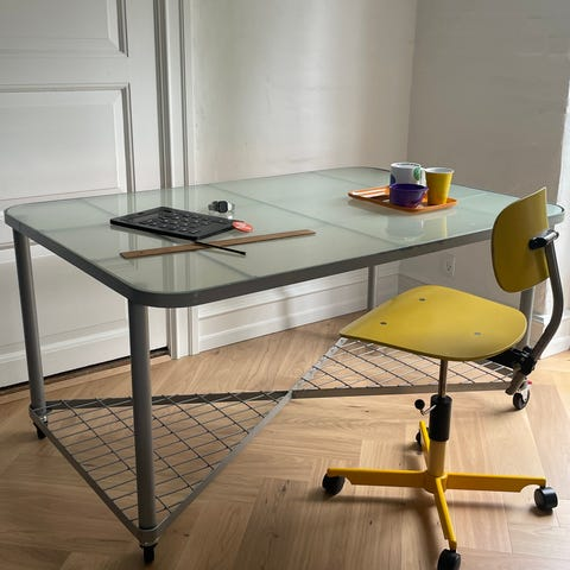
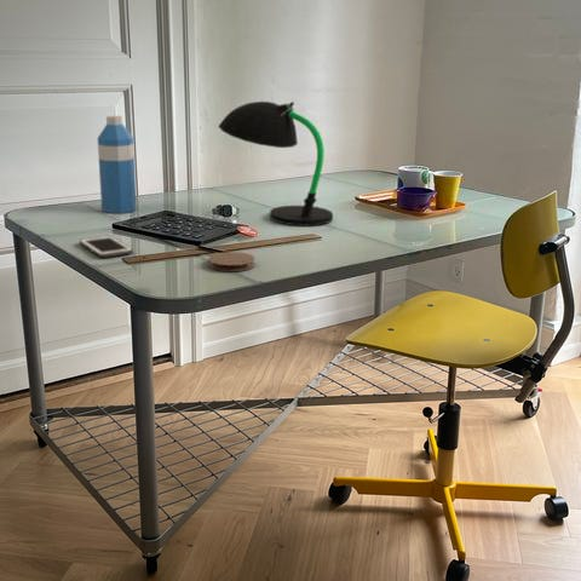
+ coaster (231, 260)
+ water bottle (116, 163)
+ cell phone (105, 246)
+ desk lamp (275, 146)
